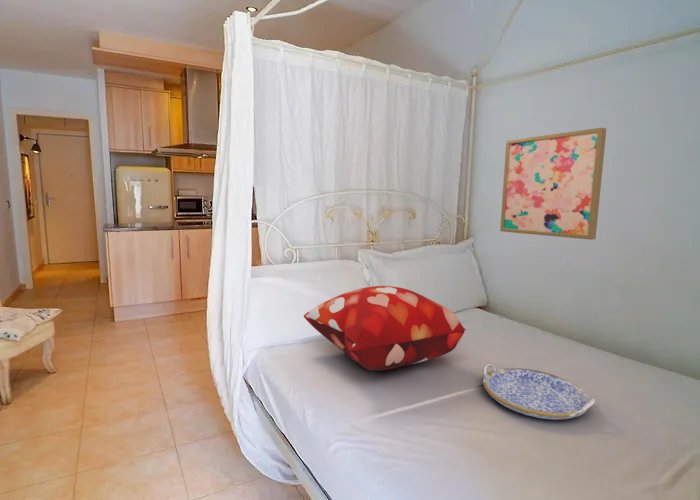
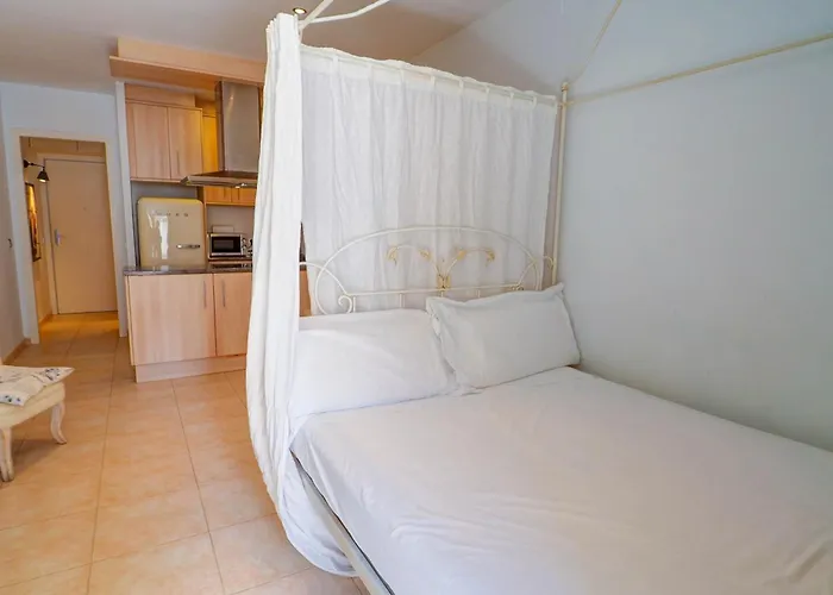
- serving tray (534, 390)
- decorative pillow (382, 323)
- wall art (547, 185)
